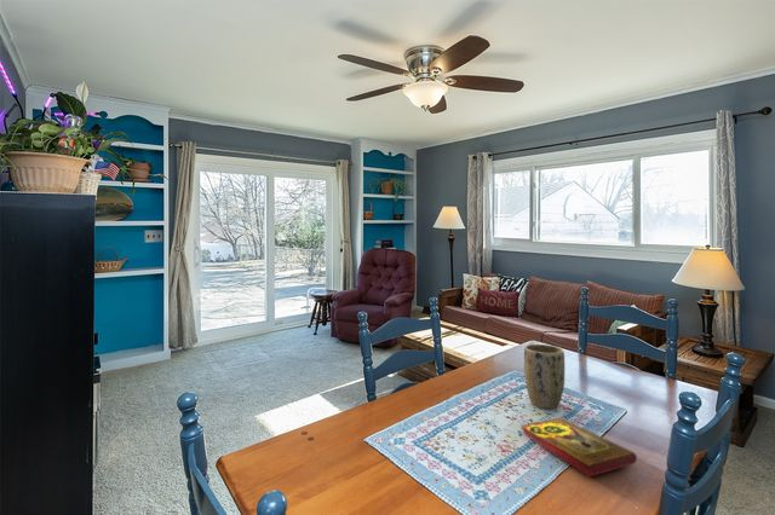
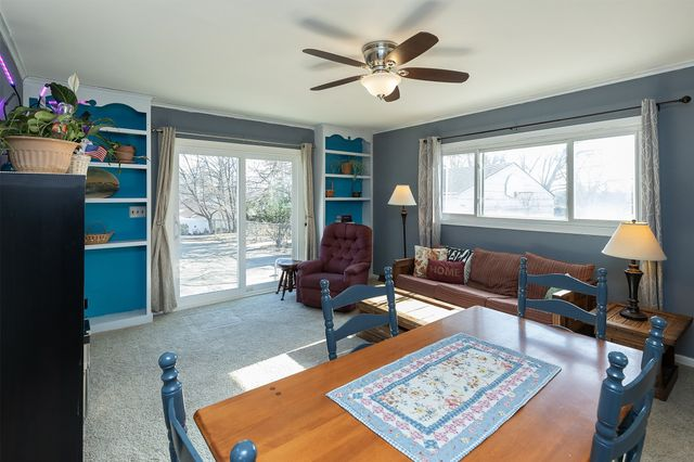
- plant pot (544, 376)
- book (574, 442)
